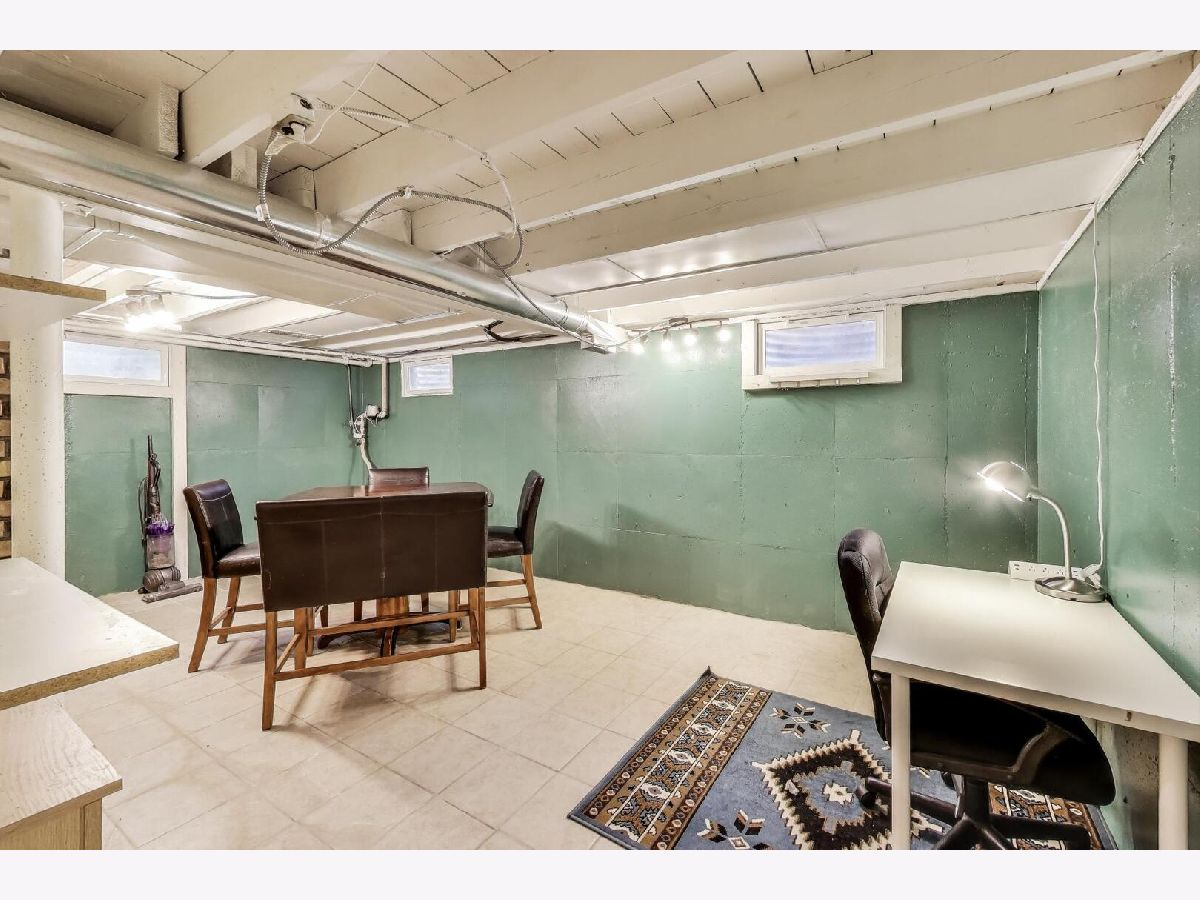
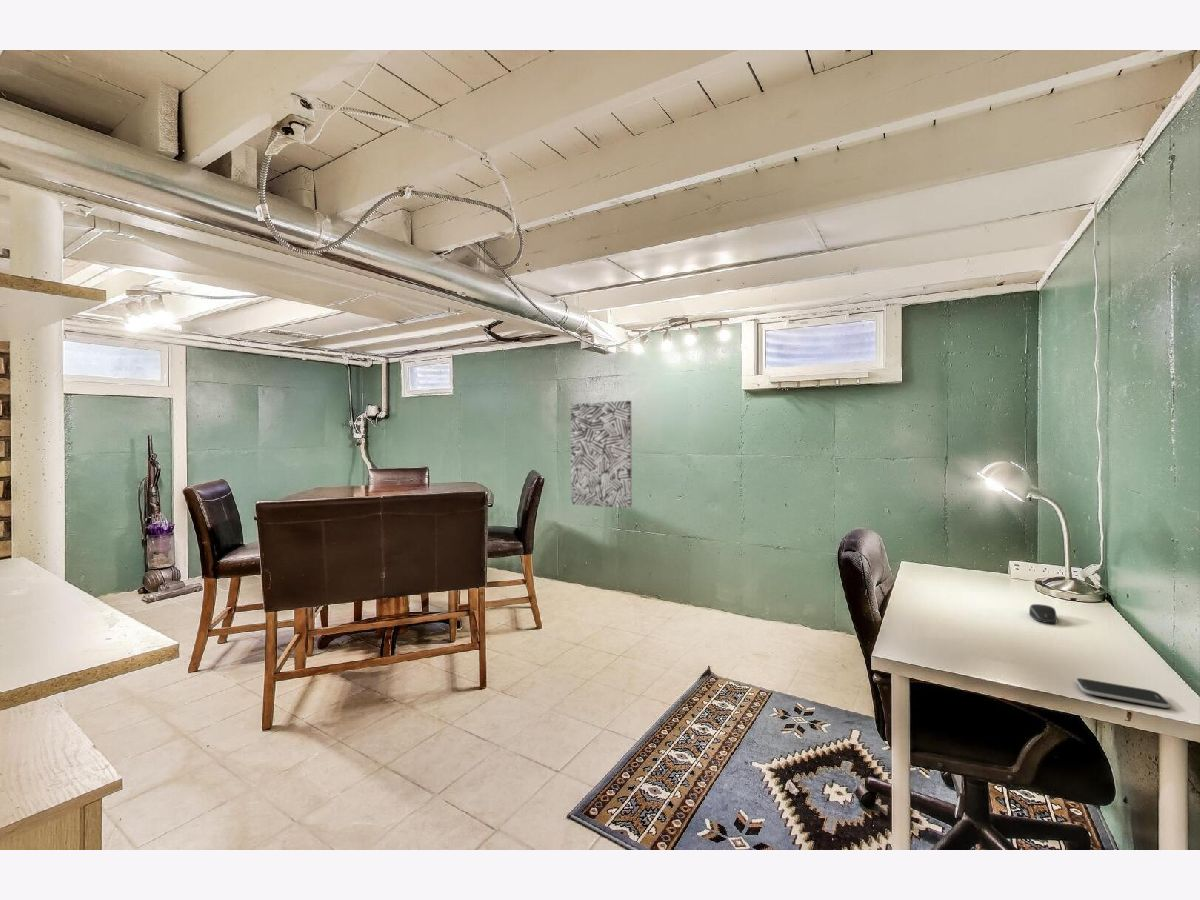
+ computer mouse (1043, 612)
+ wall art (600, 454)
+ smartphone (1120, 692)
